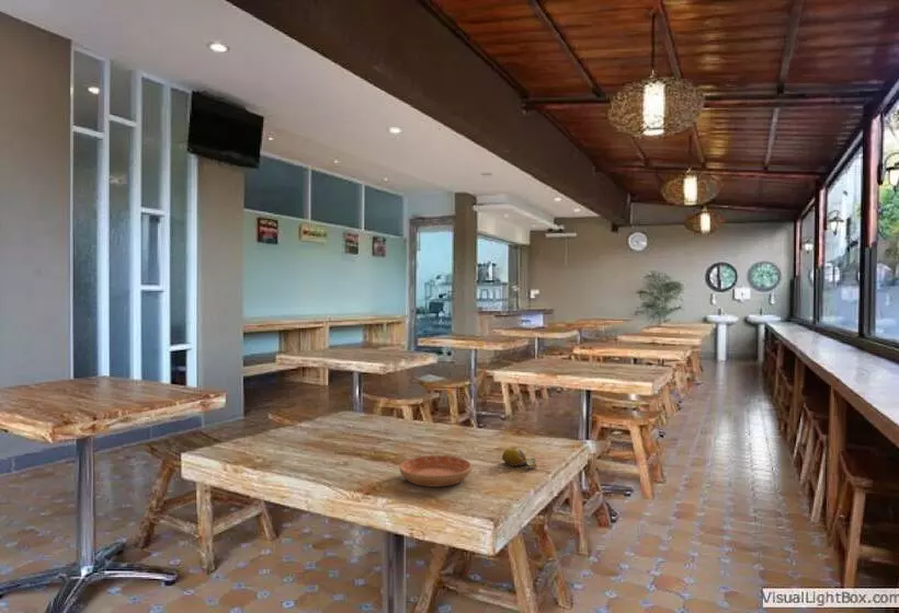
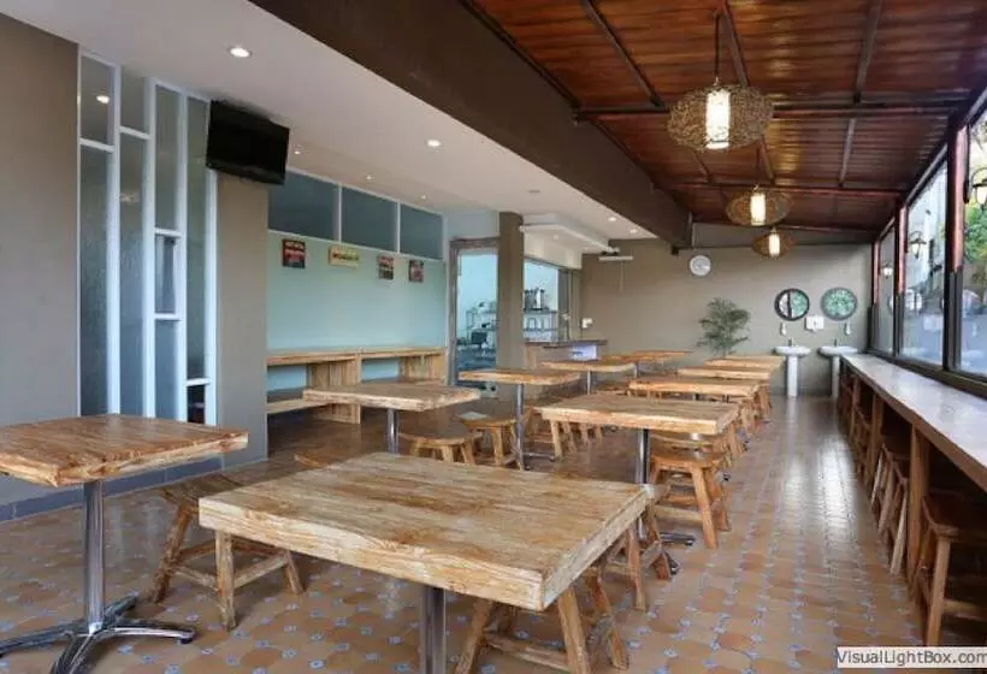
- fruit (522, 456)
- saucer (435, 471)
